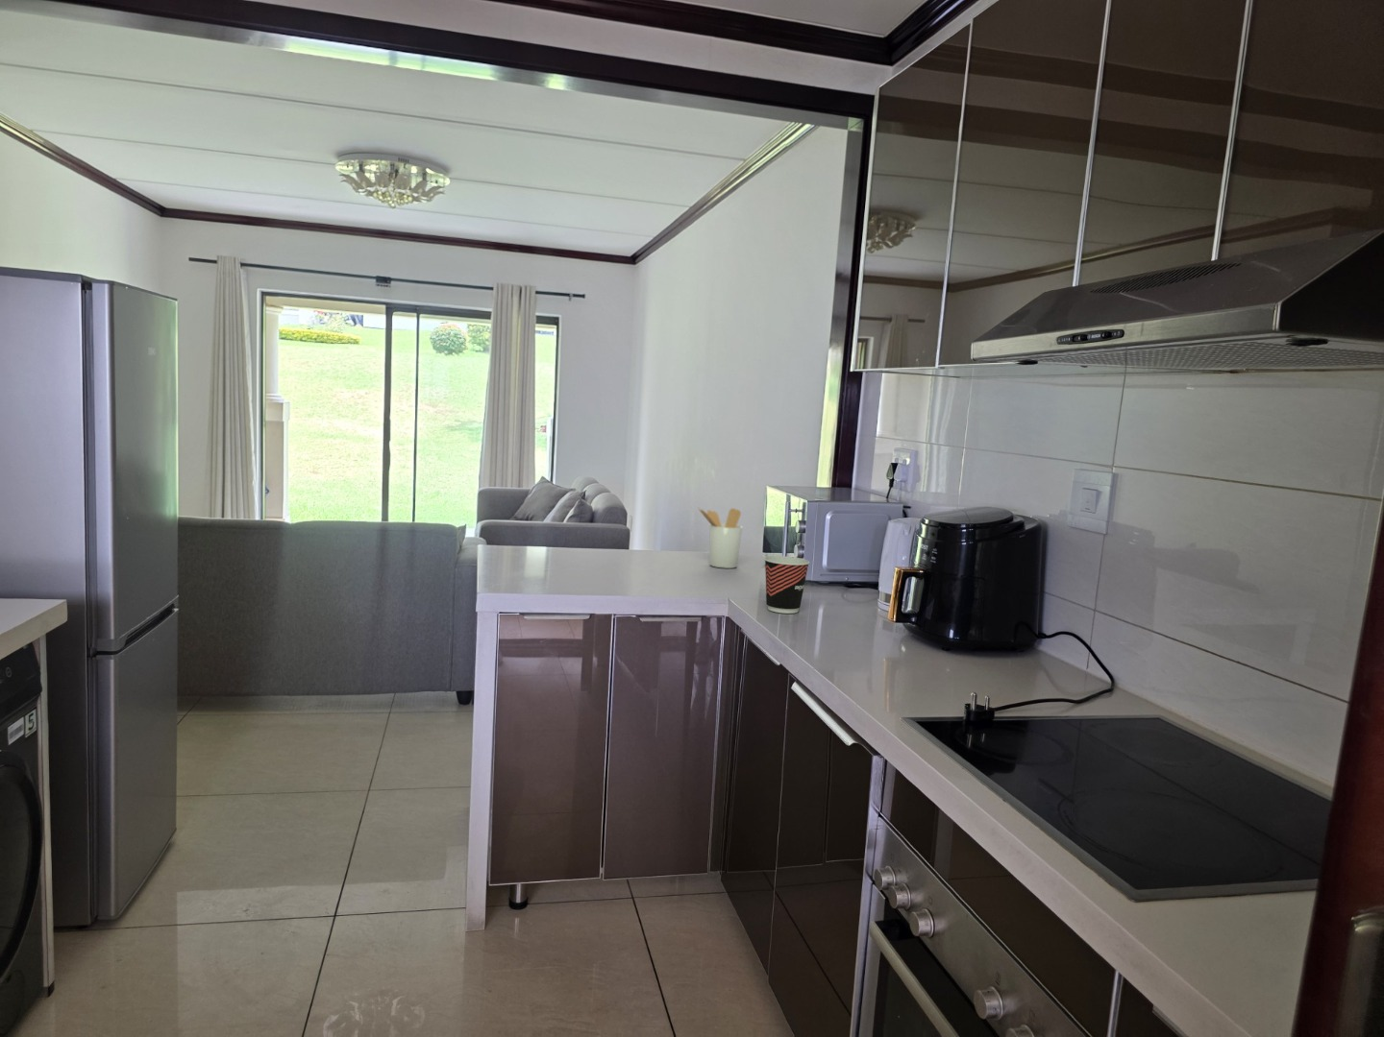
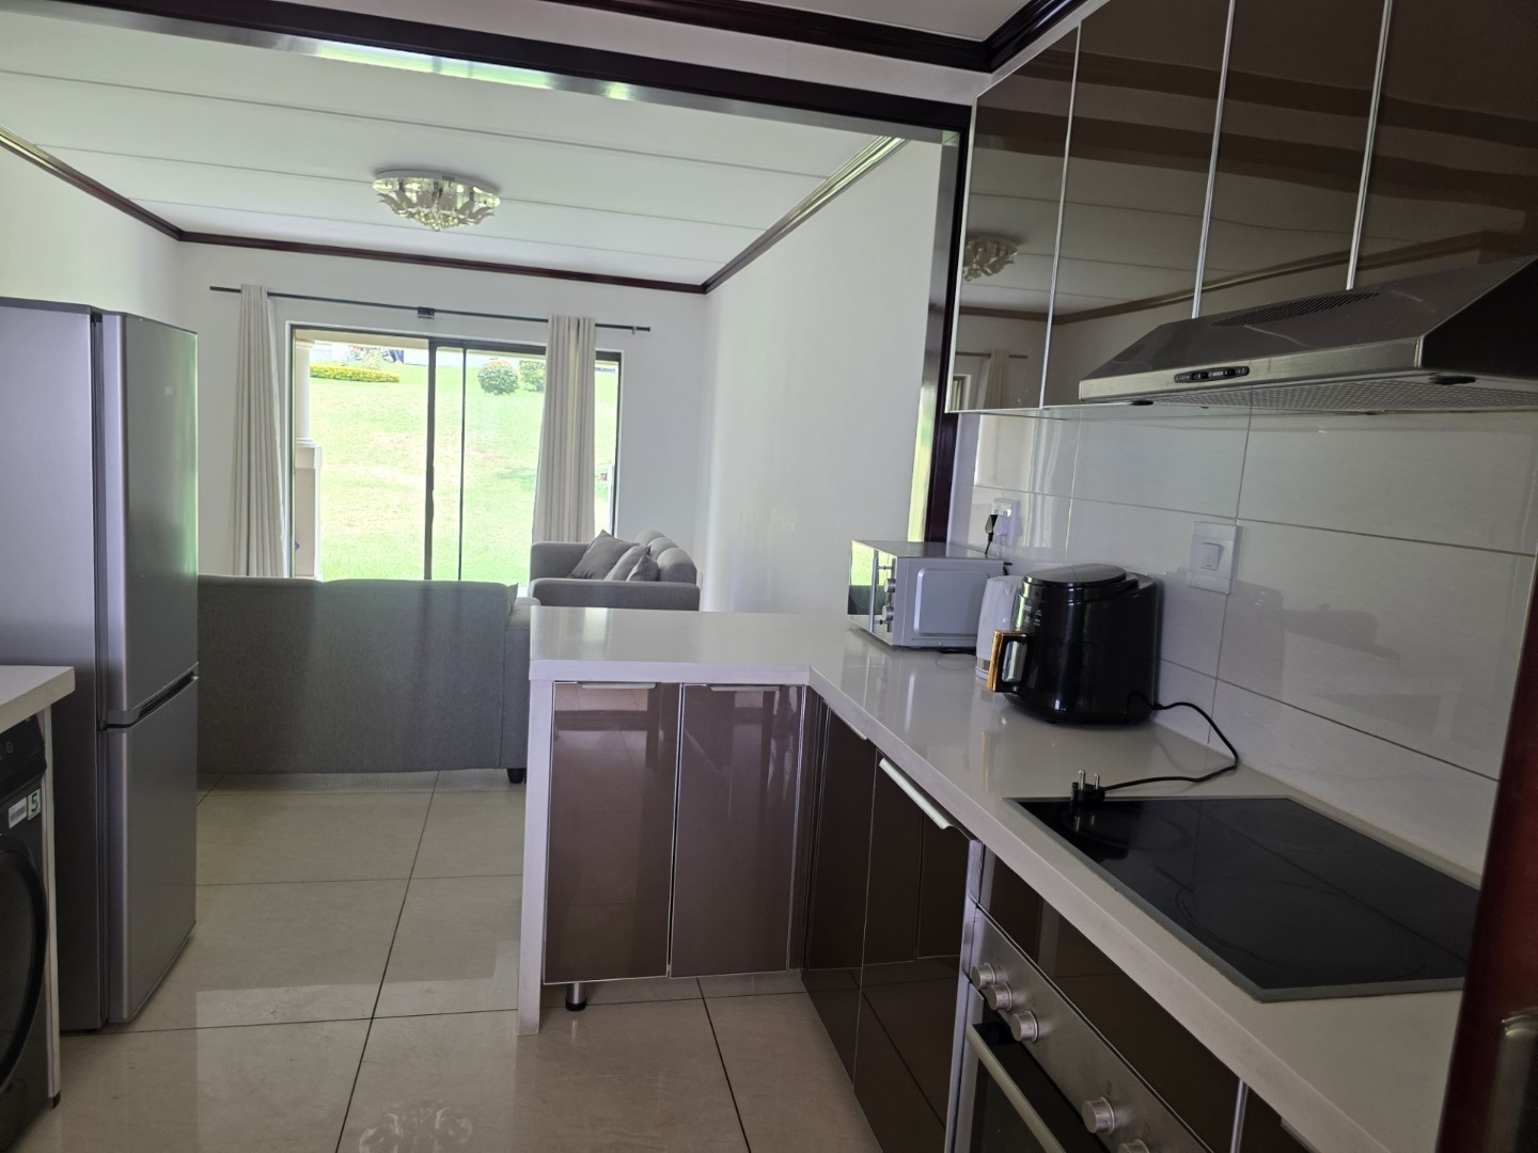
- utensil holder (717, 536)
- cup (785, 585)
